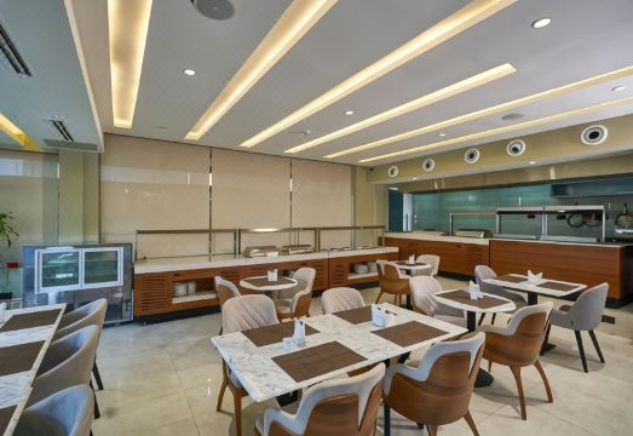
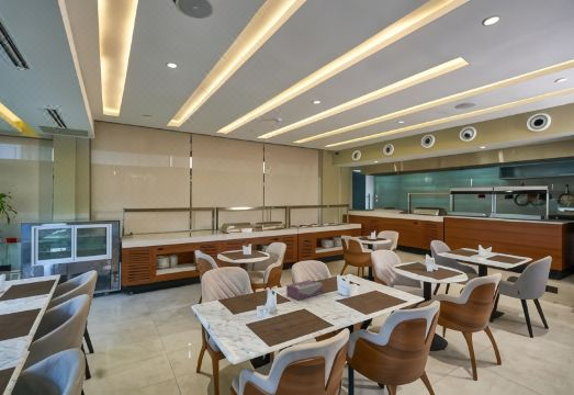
+ tissue box (304, 289)
